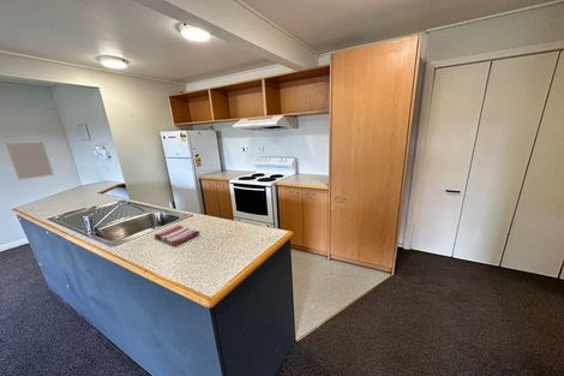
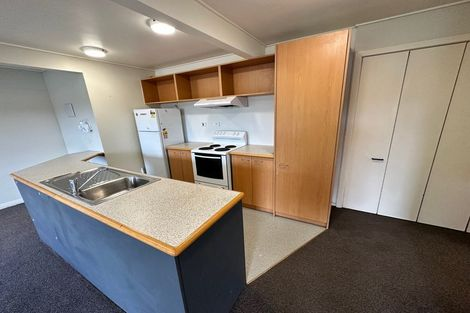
- wall art (31, 160)
- dish towel (176, 233)
